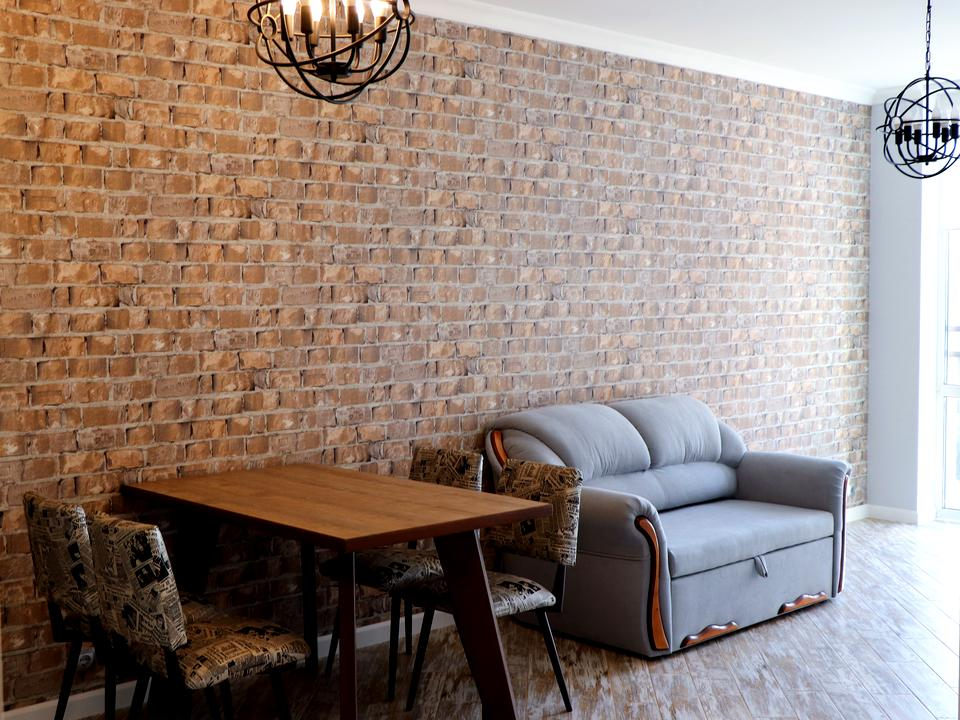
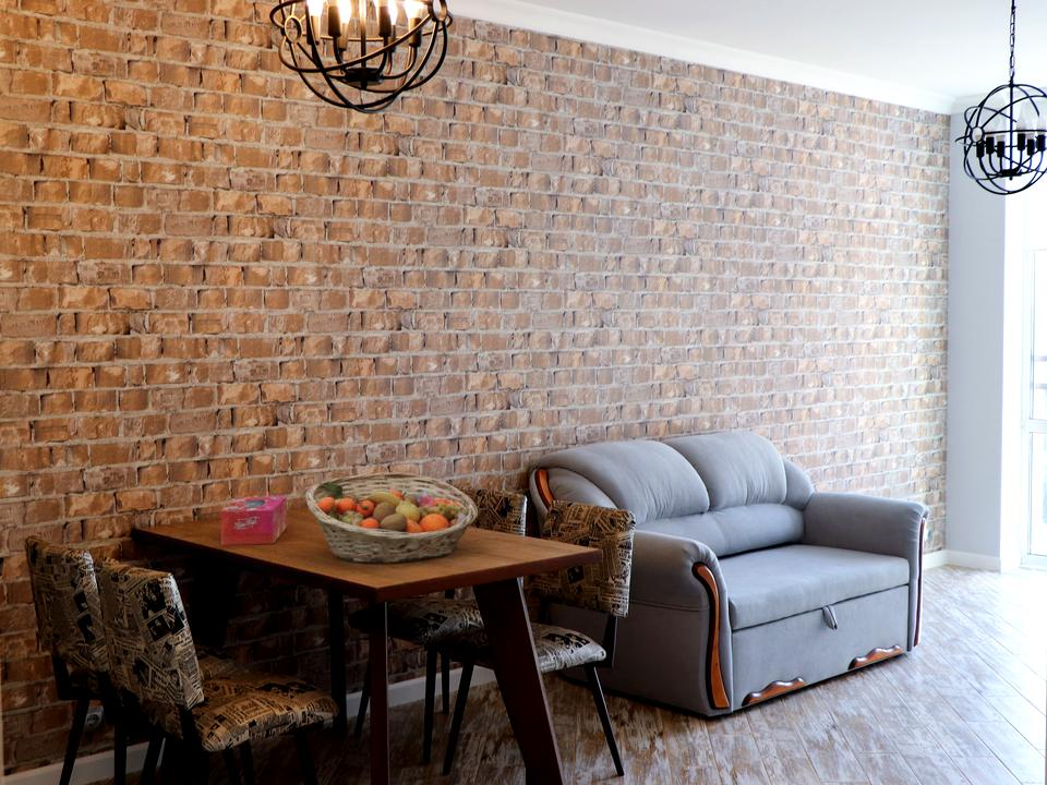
+ tissue box (255, 519)
+ fruit basket (392, 516)
